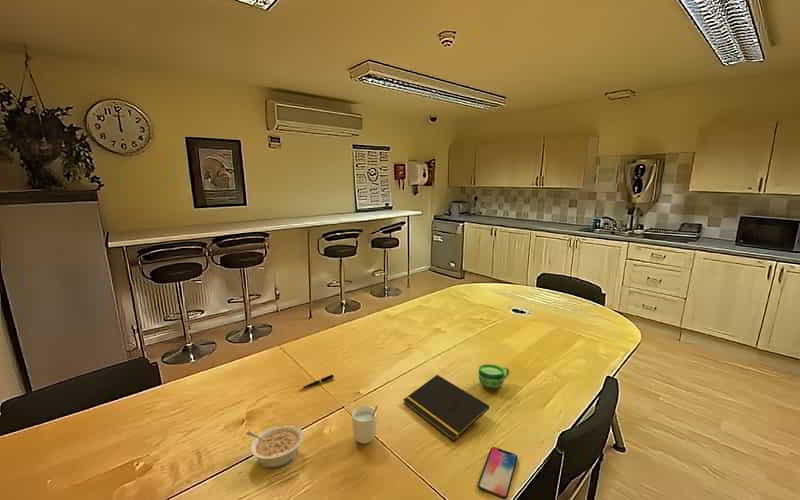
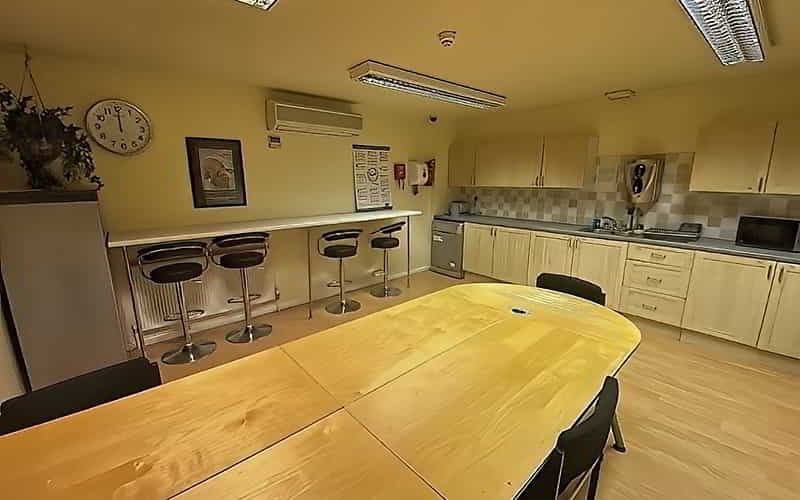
- smartphone (498, 471)
- notepad (444, 404)
- cup (493, 375)
- legume (275, 447)
- pen (316, 382)
- cup (365, 421)
